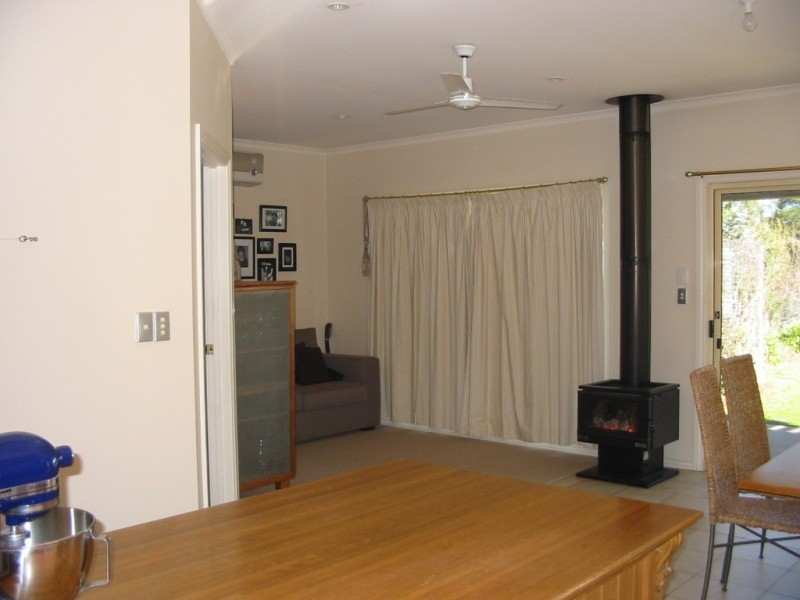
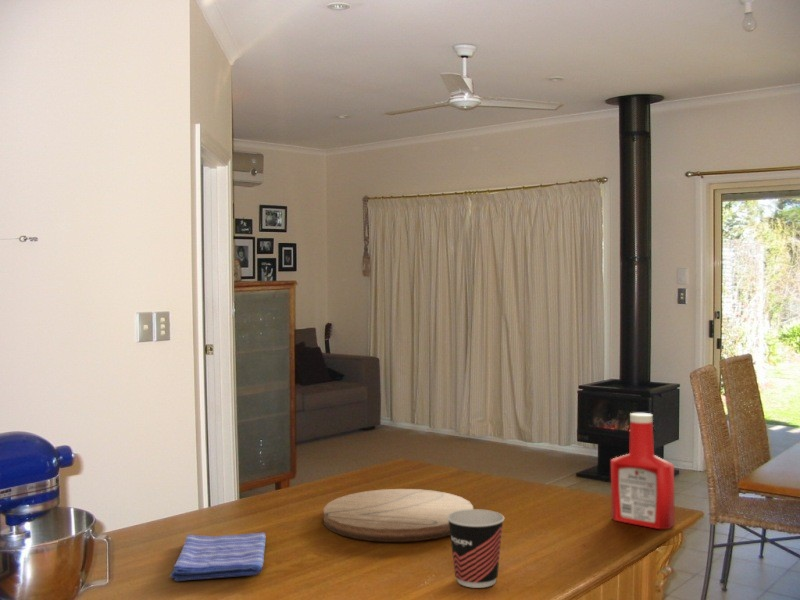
+ cup (476, 548)
+ cutting board (398, 512)
+ soap bottle (641, 468)
+ dish towel (221, 552)
